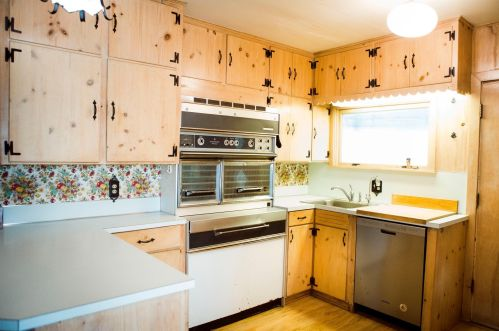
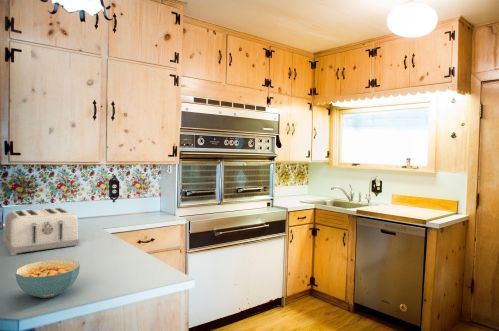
+ cereal bowl (48, 281)
+ toaster (41, 228)
